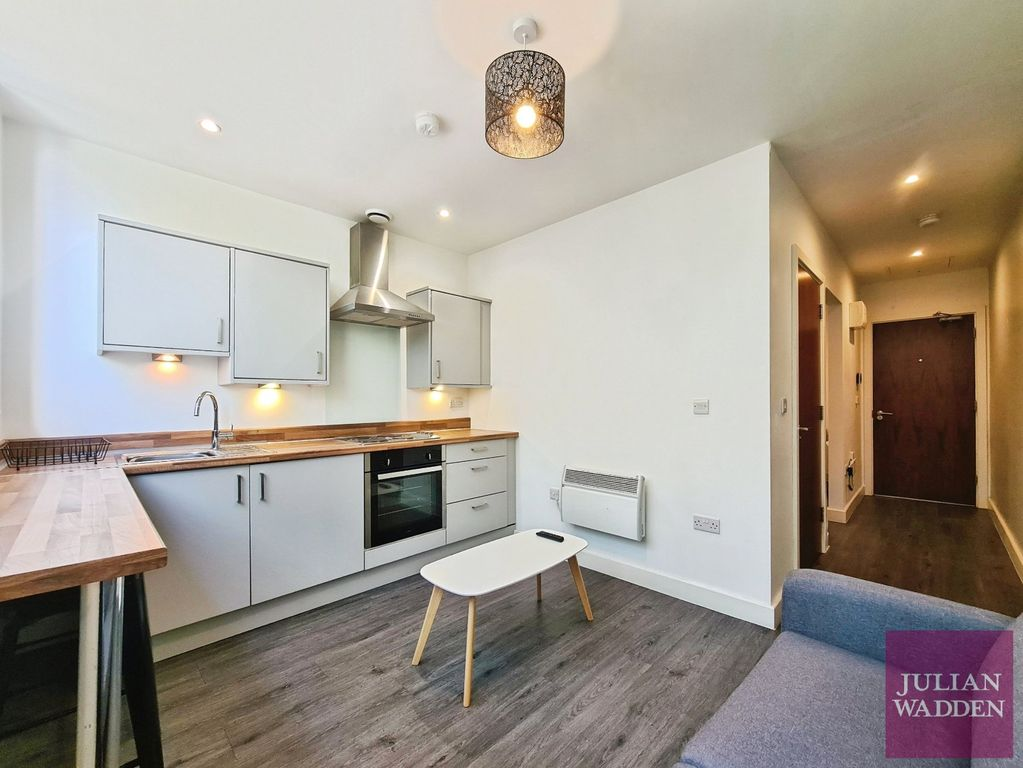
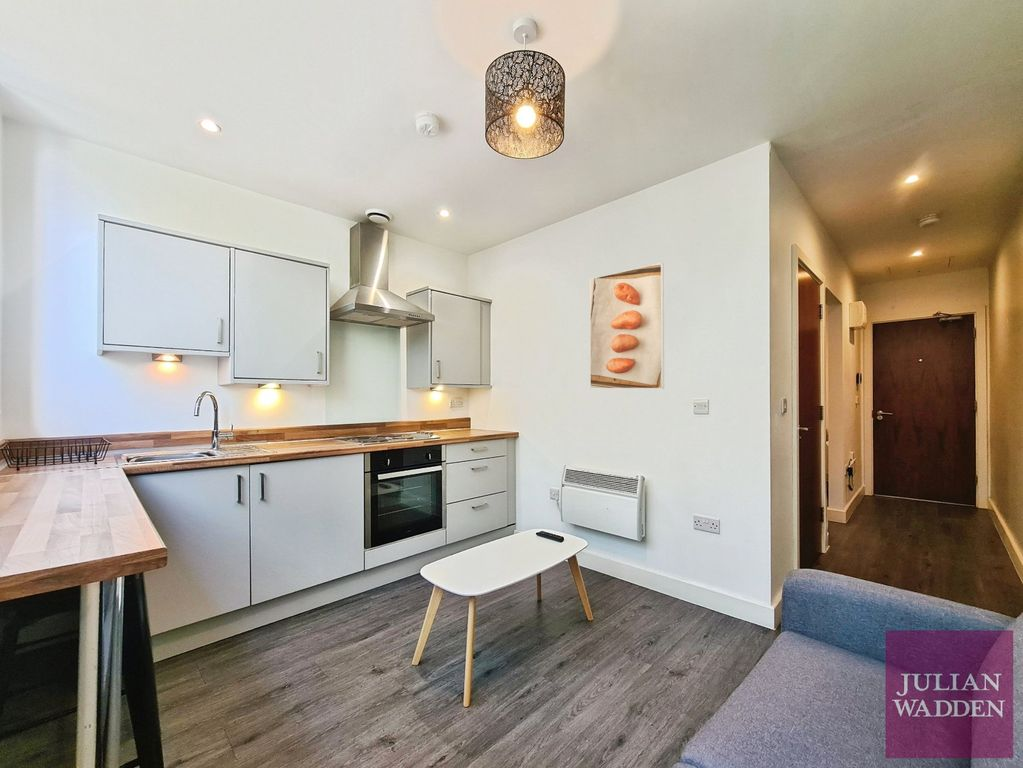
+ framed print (624, 330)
